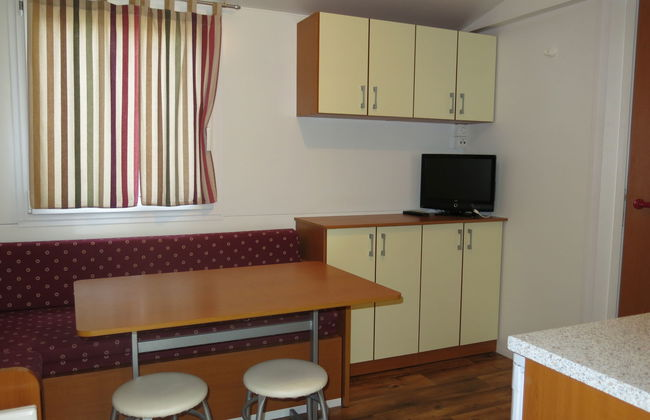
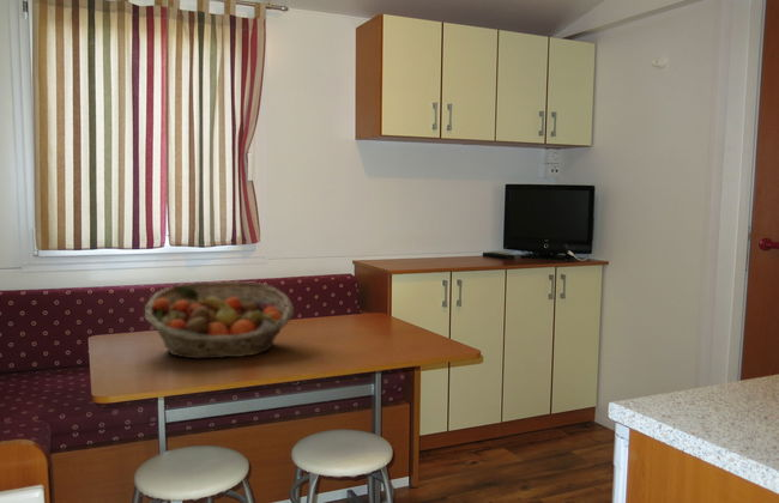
+ fruit basket (221, 317)
